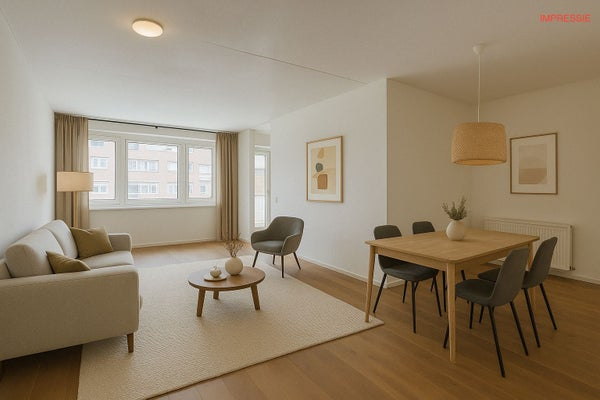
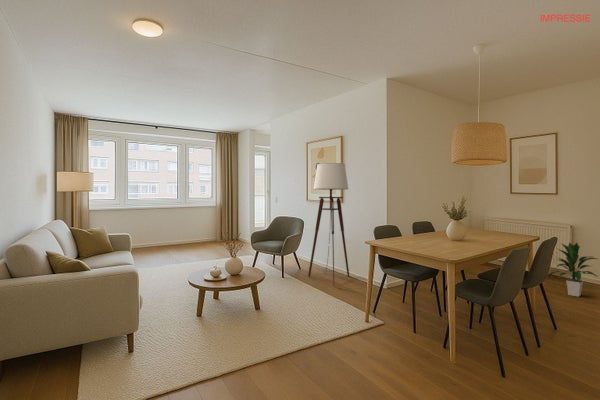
+ indoor plant (572, 267)
+ floor lamp (330, 221)
